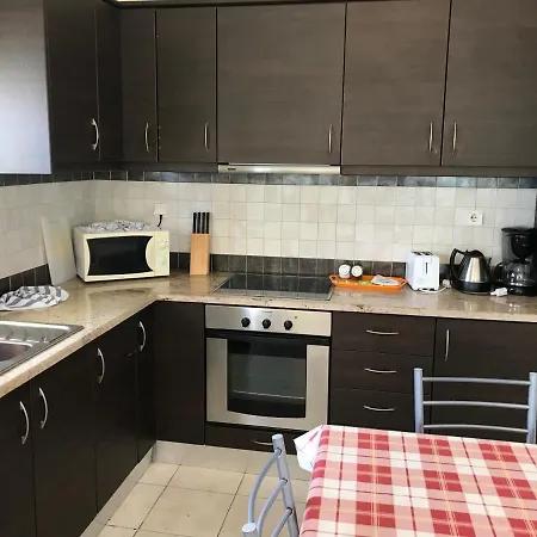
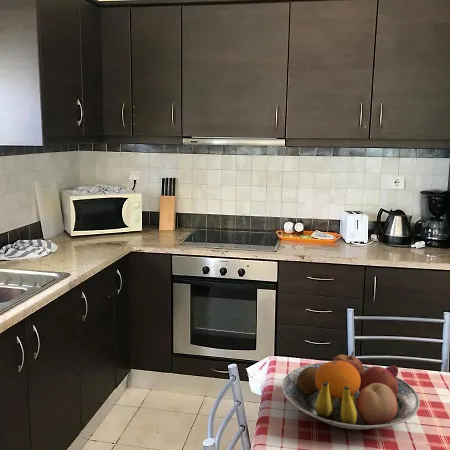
+ fruit bowl (349, 385)
